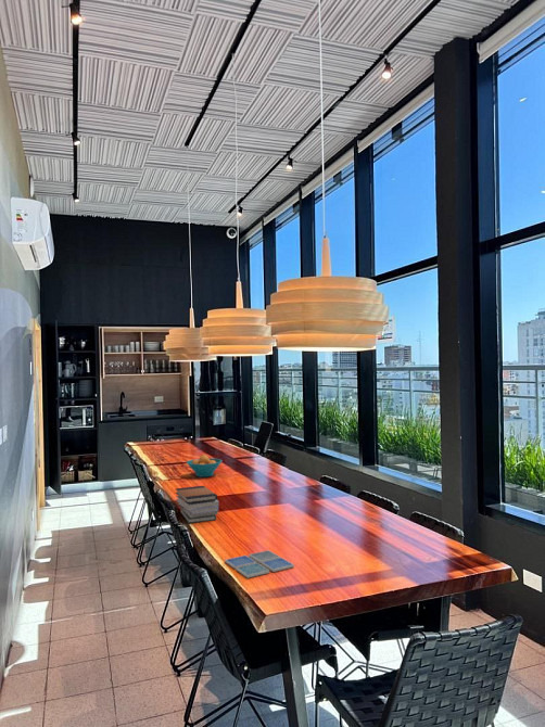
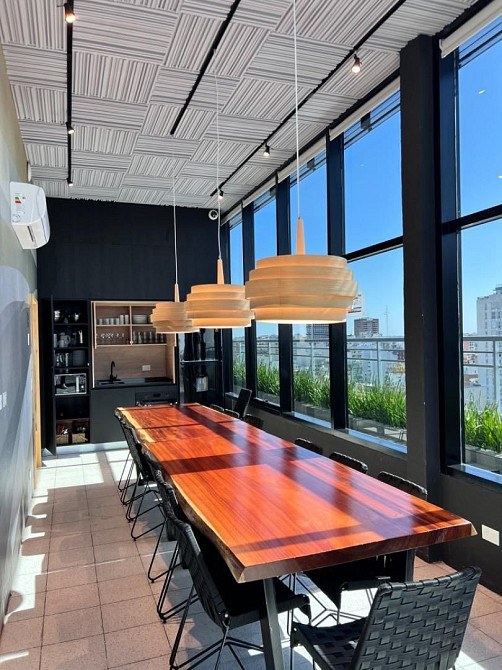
- book stack (197, 503)
- drink coaster (258, 563)
- fruit bowl (204, 464)
